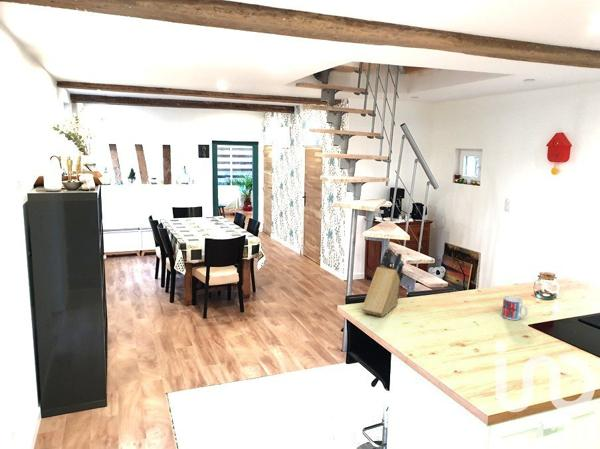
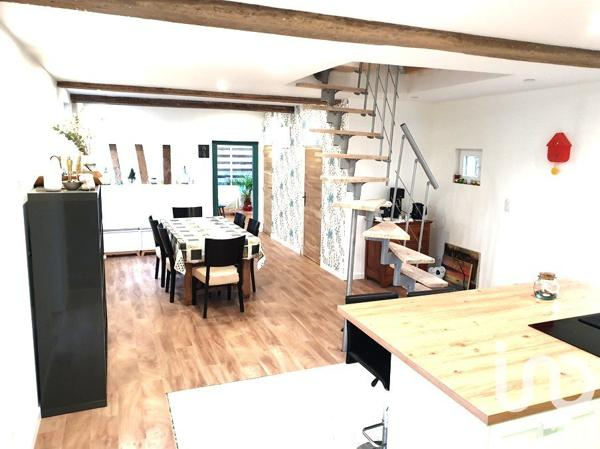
- knife block (384, 280)
- mug (515, 308)
